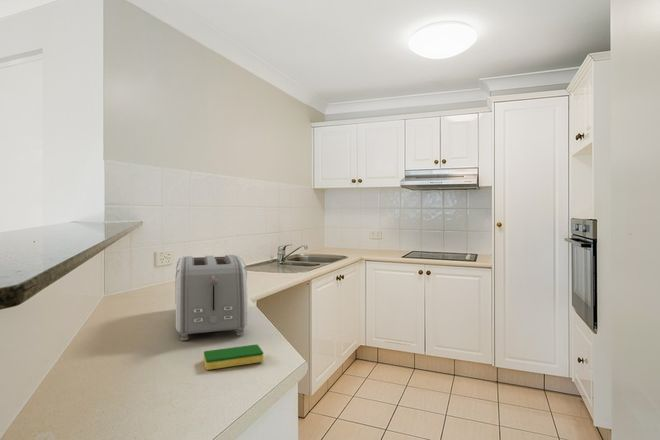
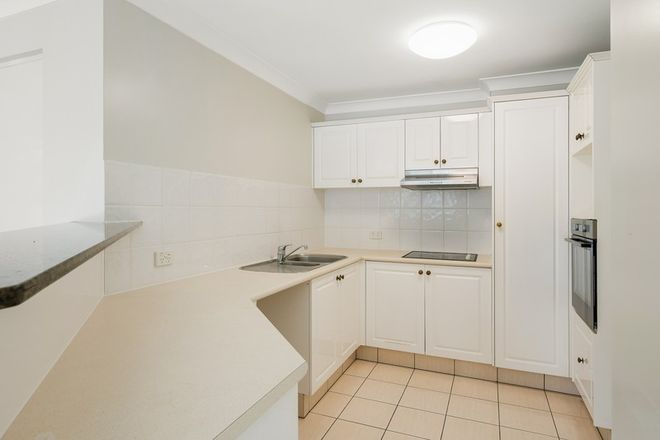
- dish sponge (233, 356)
- toaster (210, 289)
